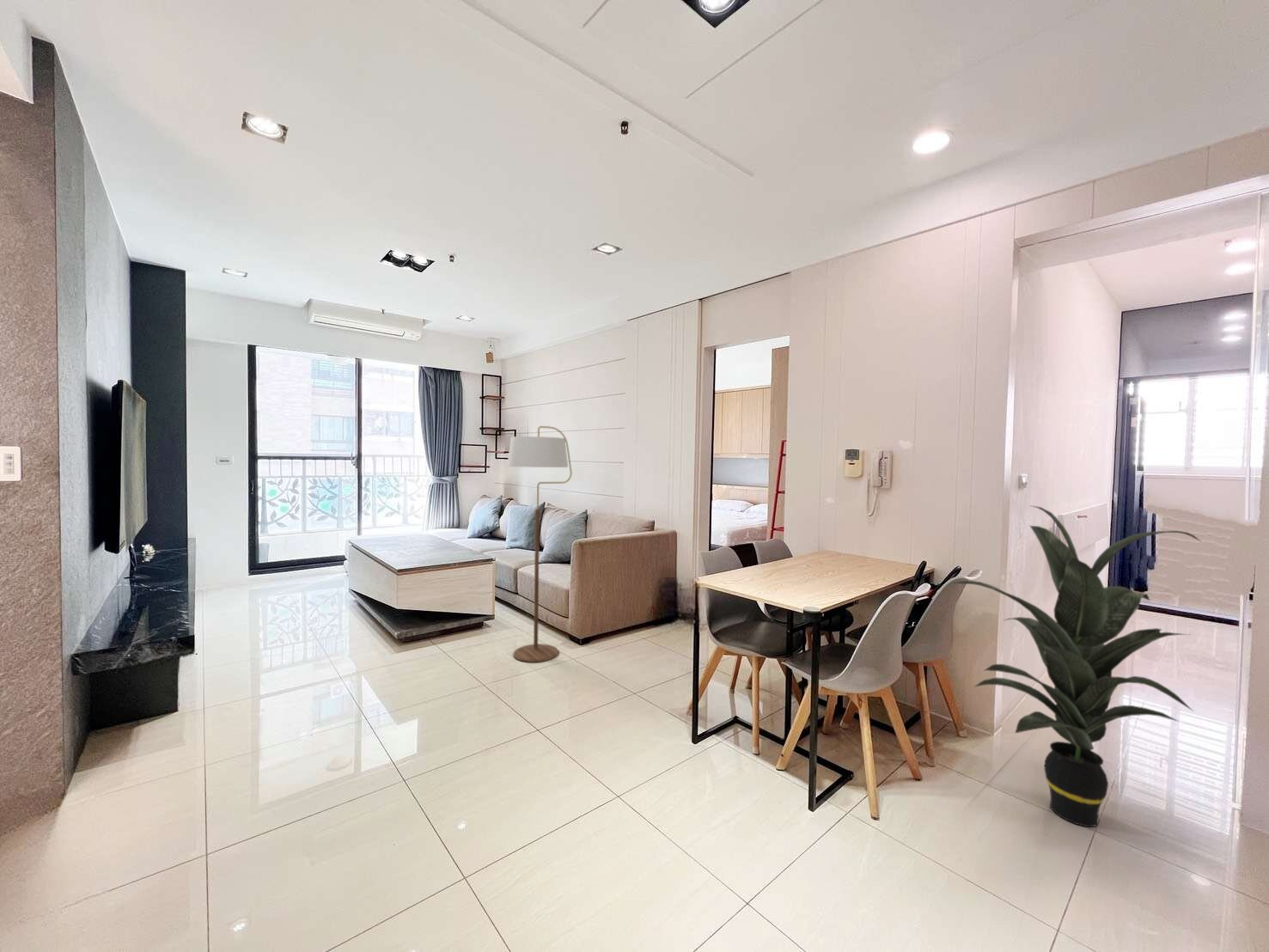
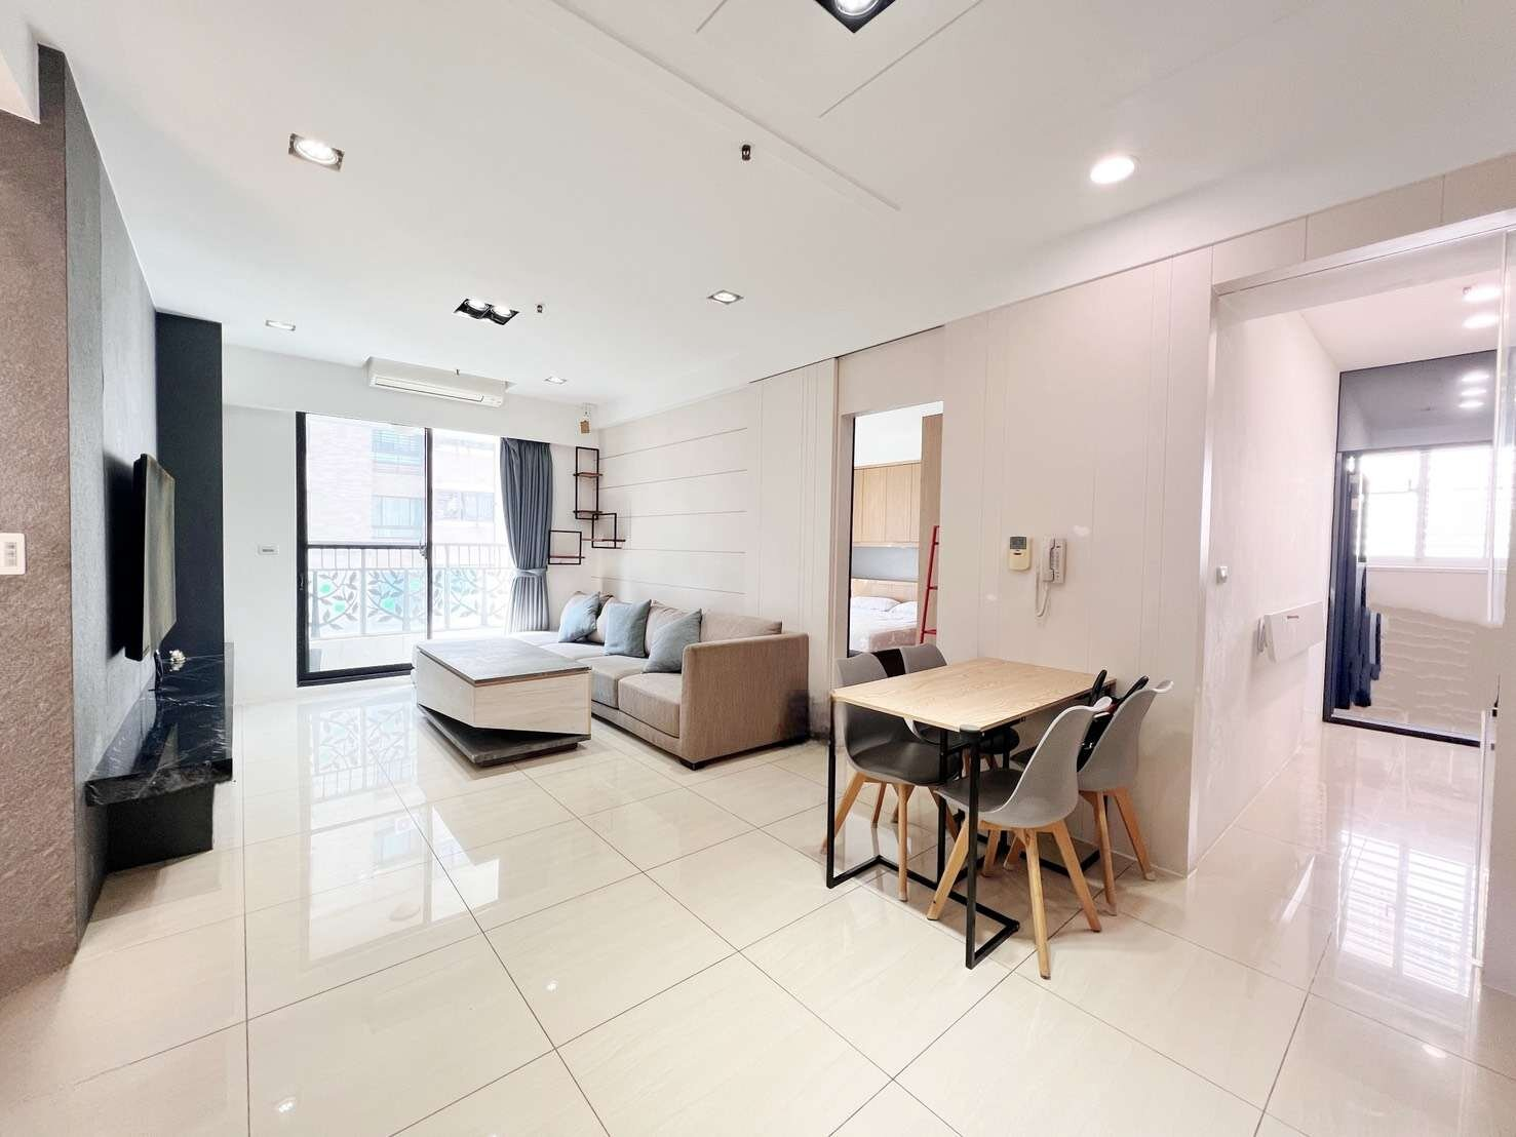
- floor lamp (539, 540)
- indoor plant (1067, 657)
